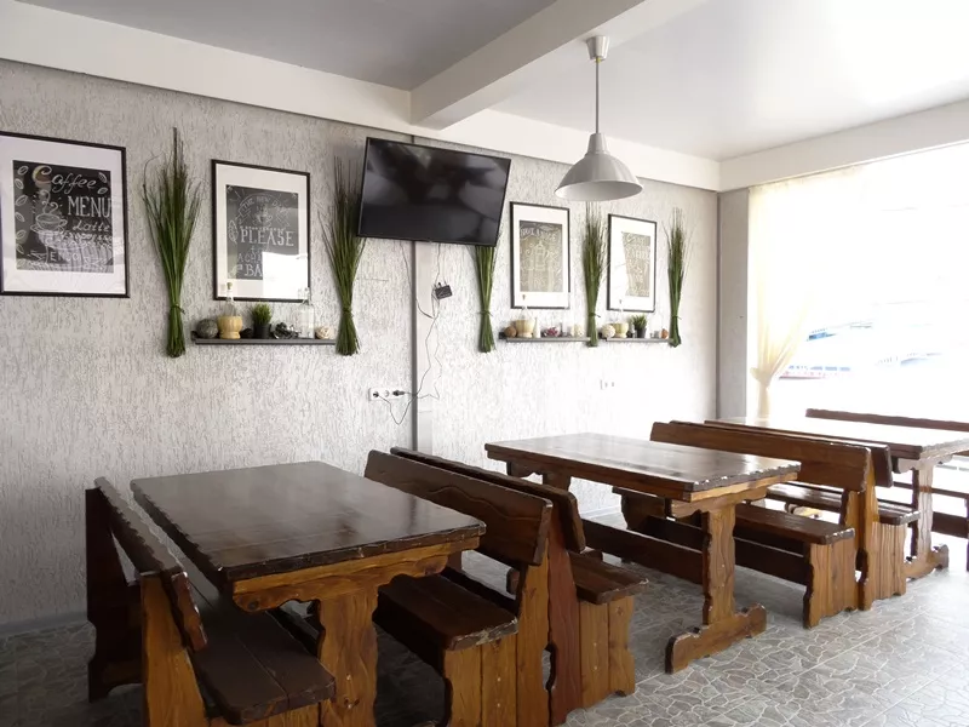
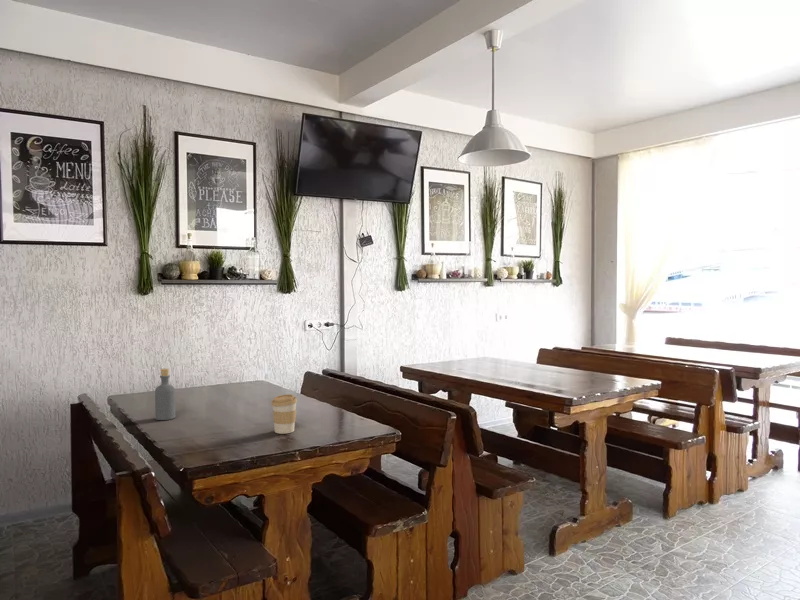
+ coffee cup (284, 413)
+ bottle (165, 393)
